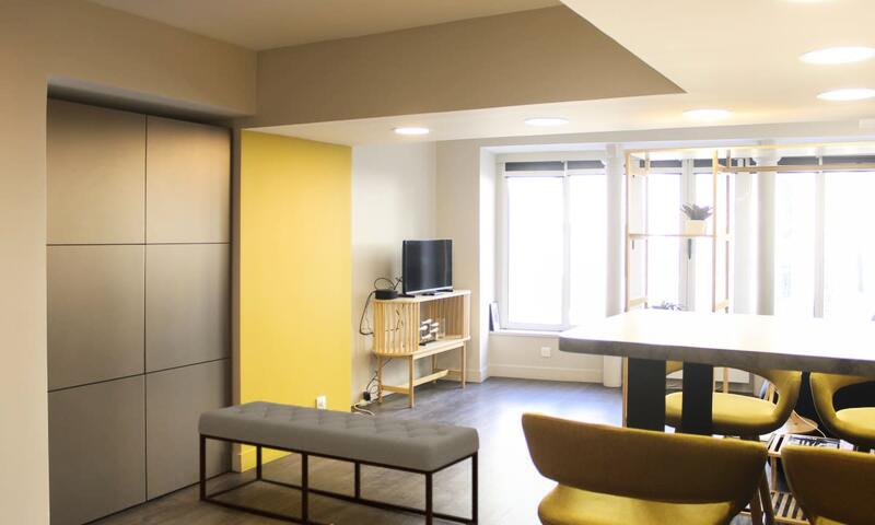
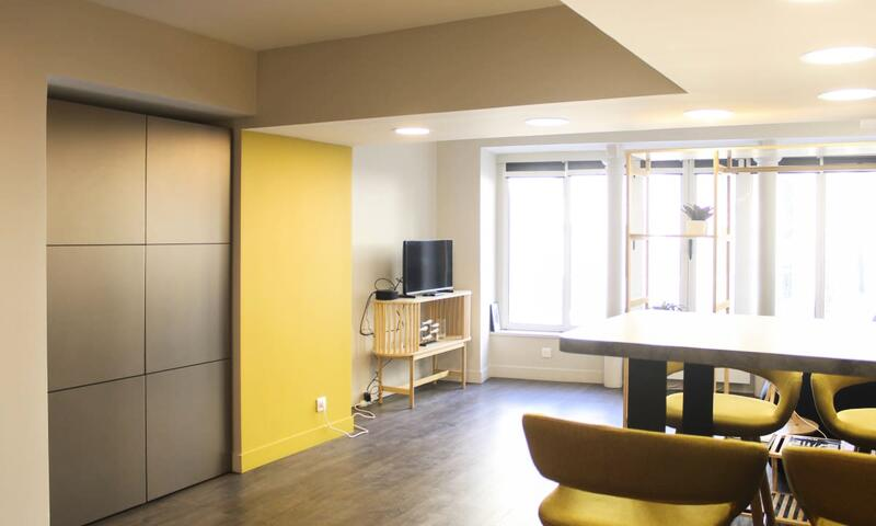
- bench (331, 458)
